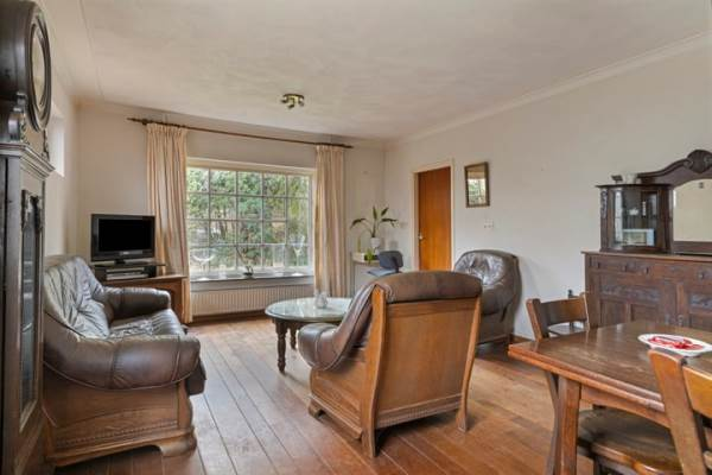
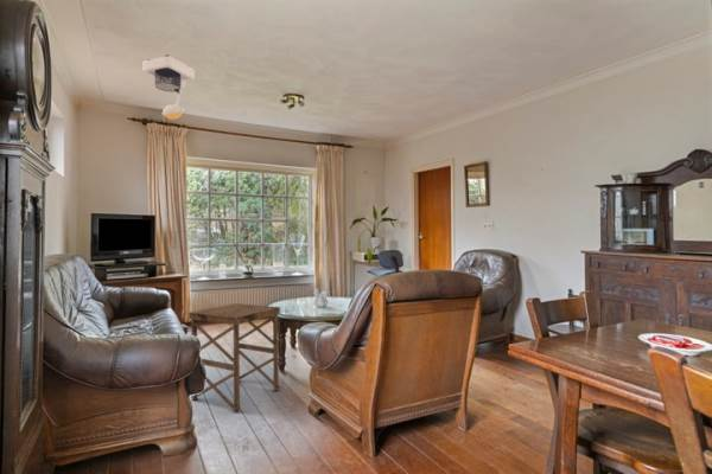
+ side table (236, 352)
+ ceiling light (169, 90)
